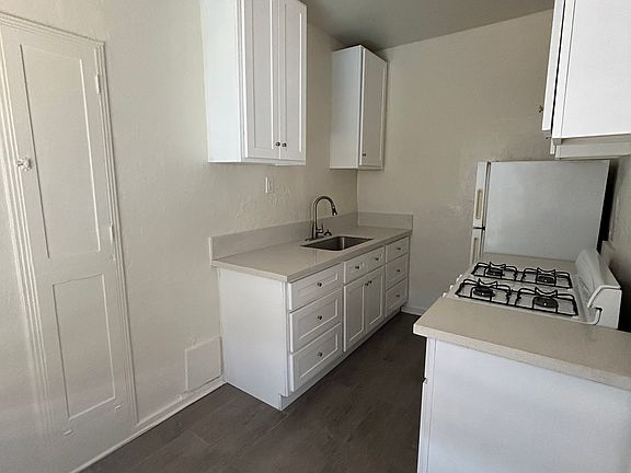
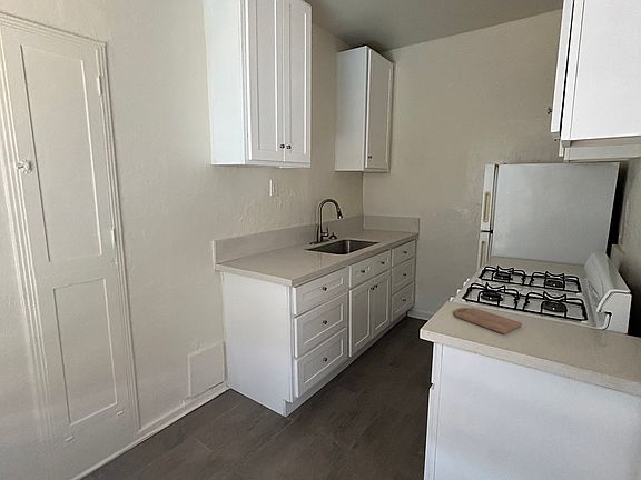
+ cutting board (483, 318)
